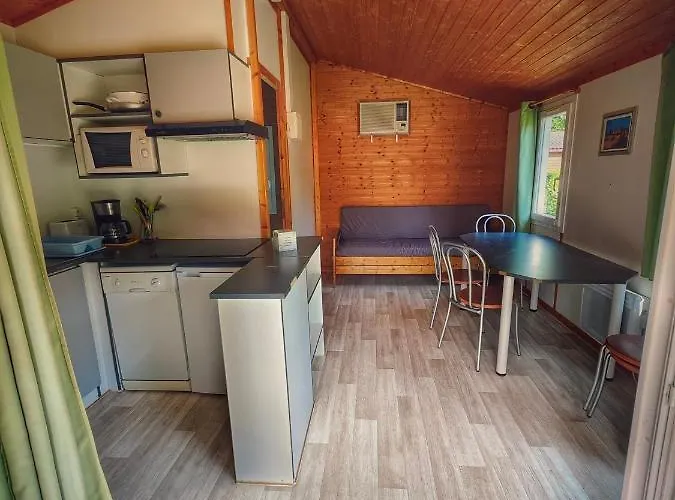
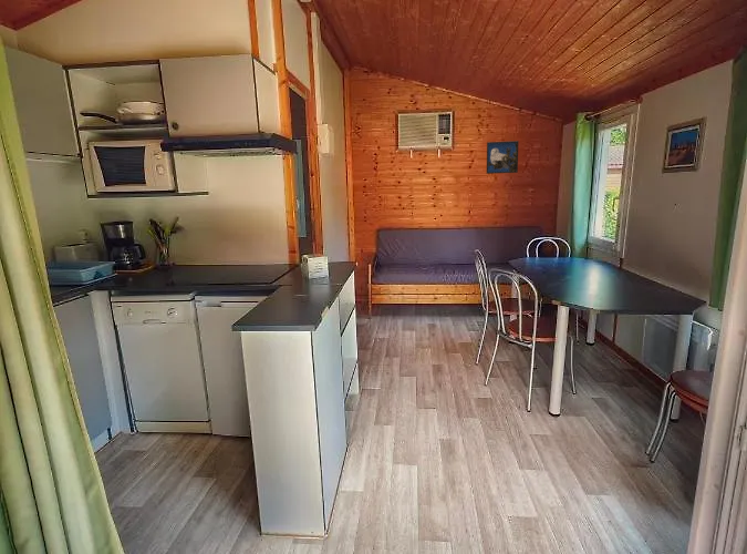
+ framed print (501, 157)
